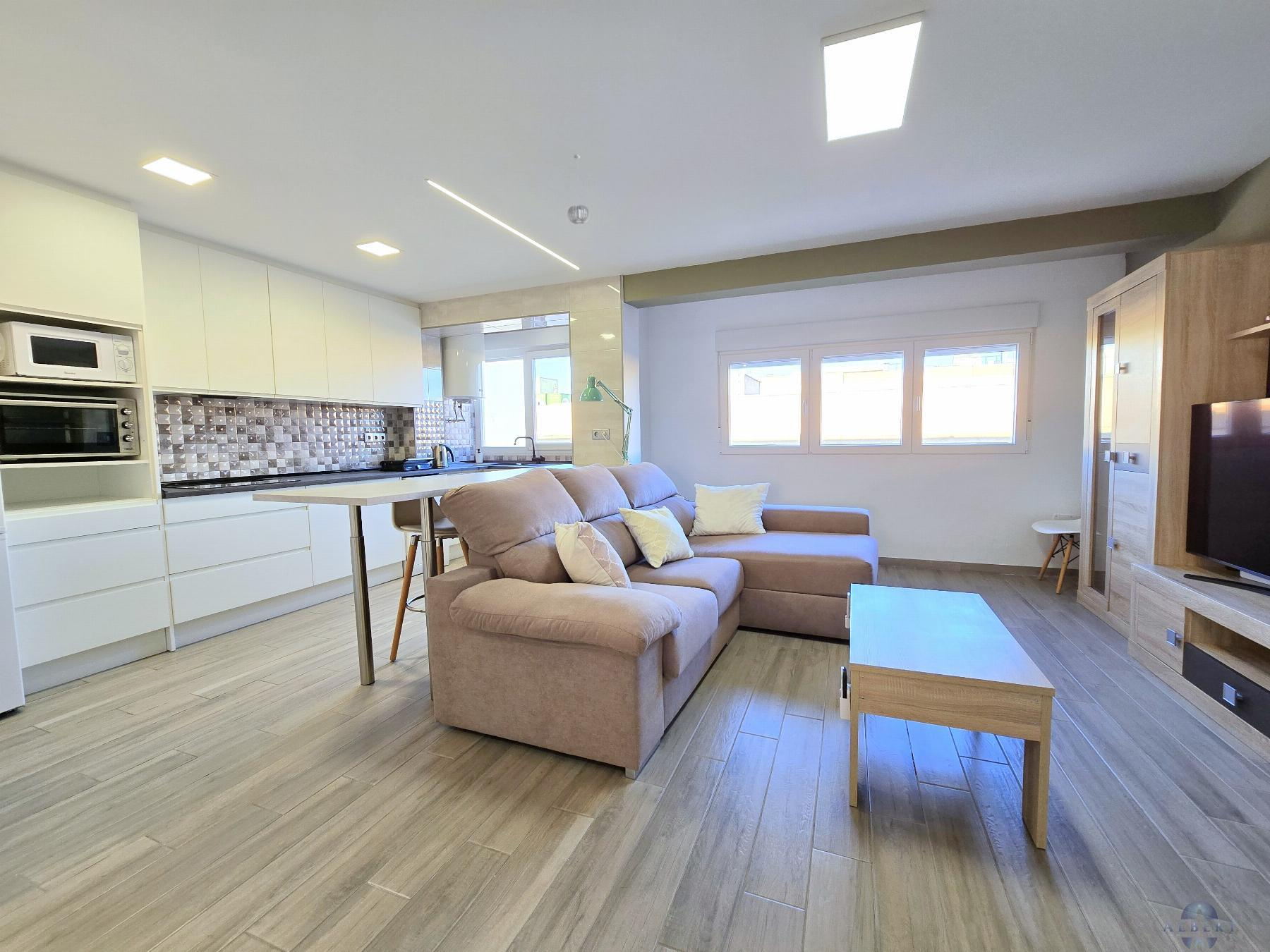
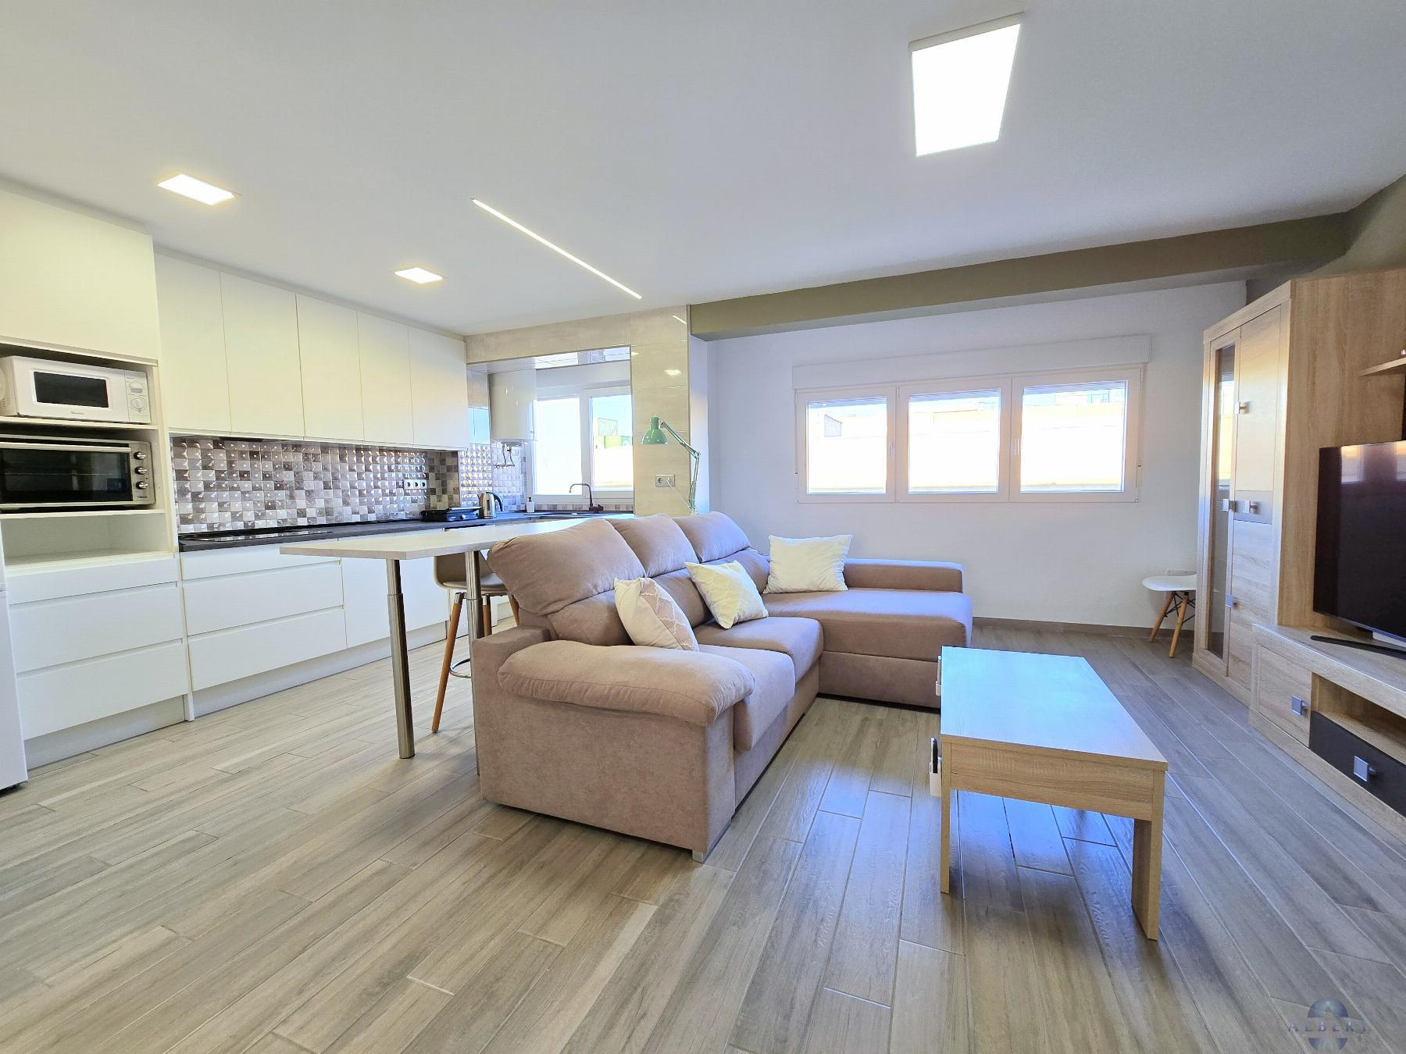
- pendant light (579, 187)
